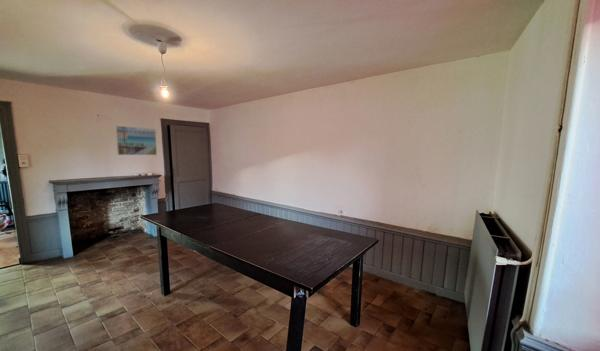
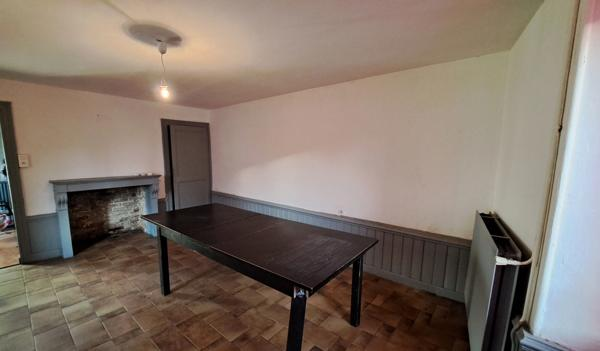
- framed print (137, 141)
